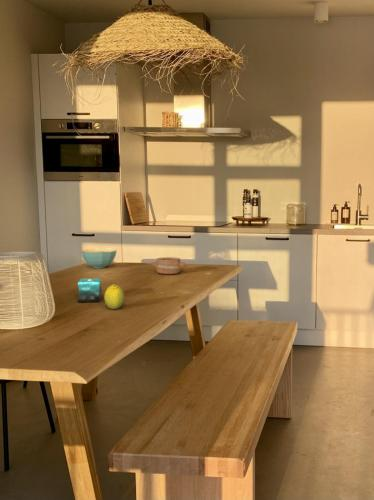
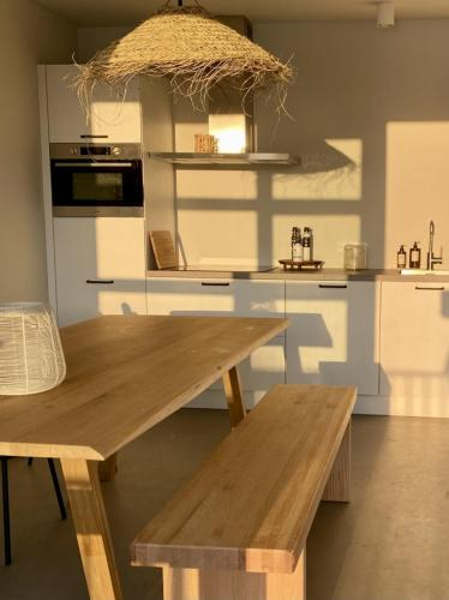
- cereal bowl (99, 258)
- fruit (114, 296)
- candle (90, 285)
- pottery (168, 265)
